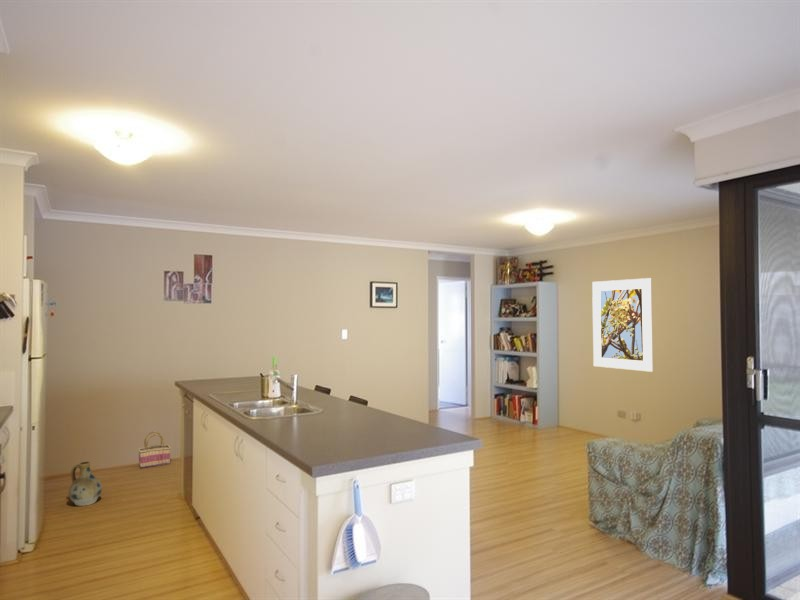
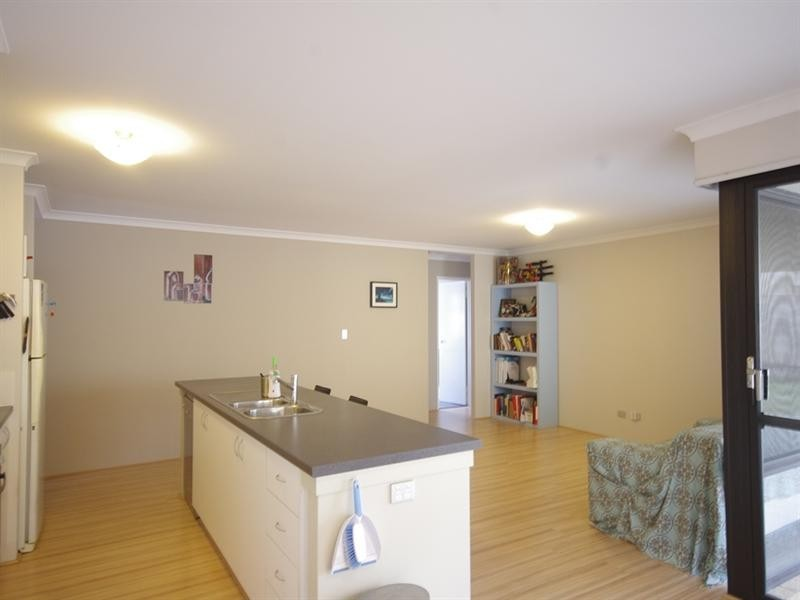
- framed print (621, 324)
- ceramic jug (85, 482)
- basket (154, 448)
